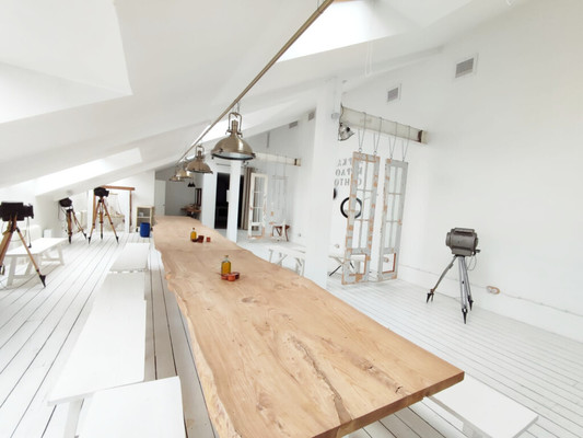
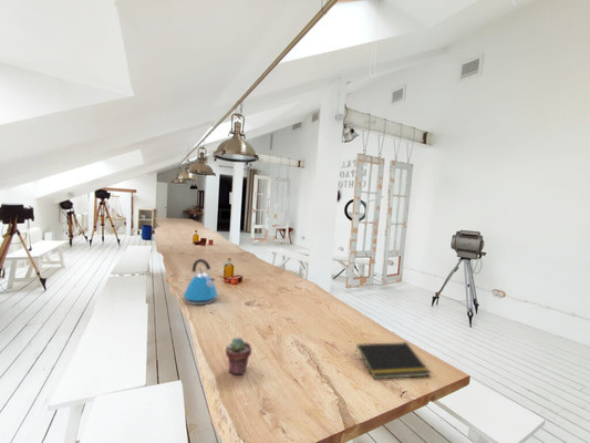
+ notepad (392, 359)
+ kettle (200, 279)
+ potted succulent (238, 353)
